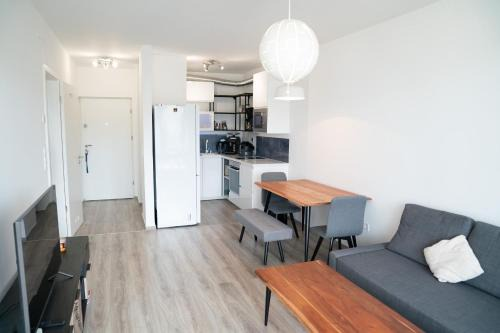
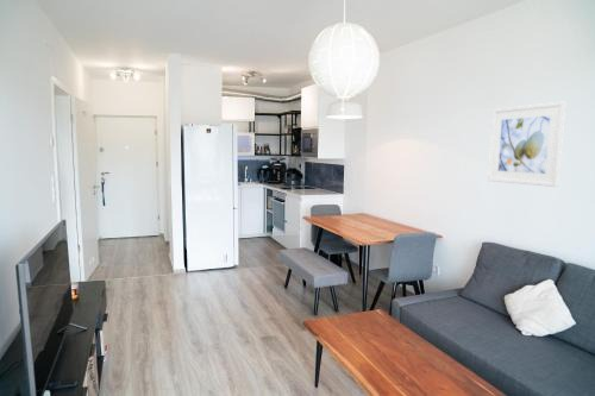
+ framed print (522, 145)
